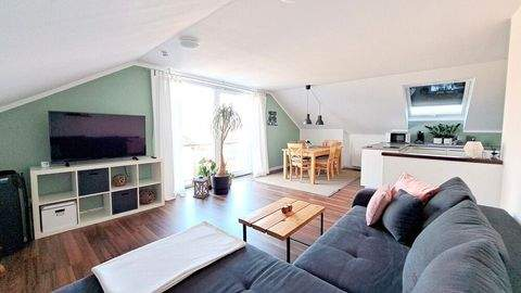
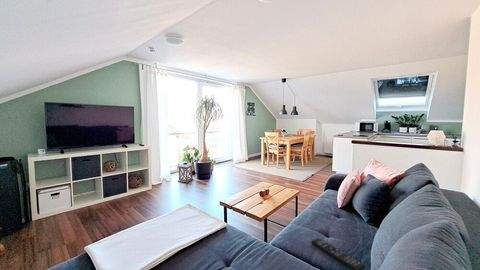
+ remote control (335, 252)
